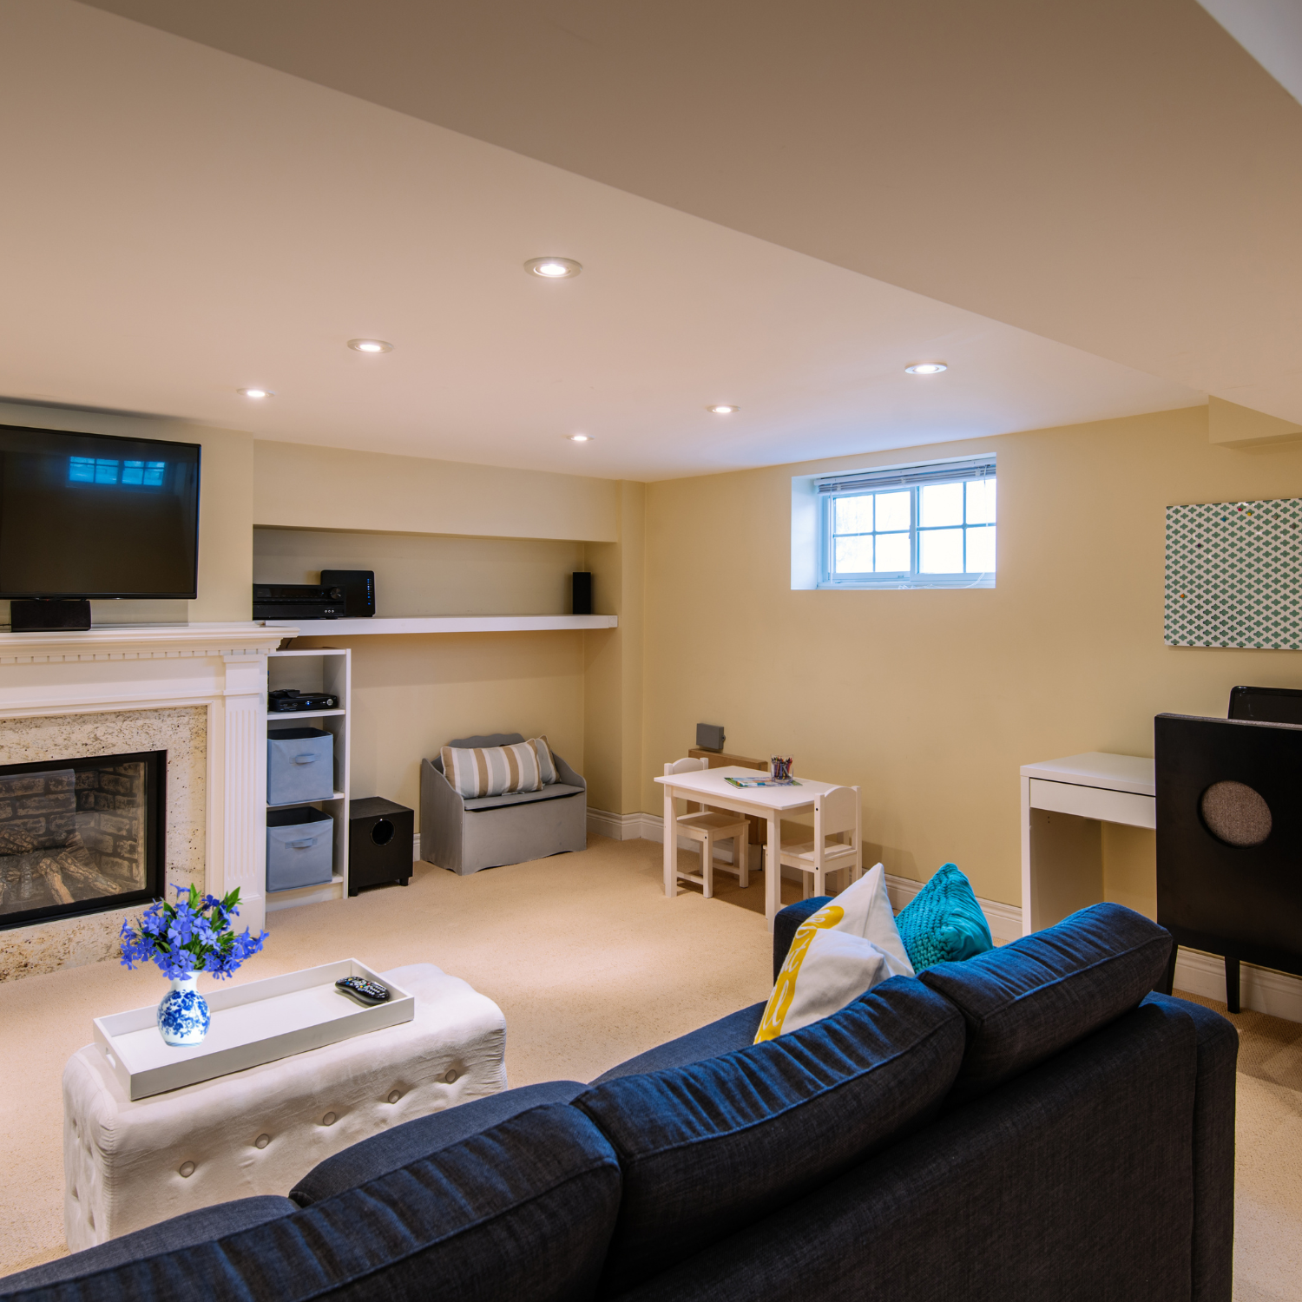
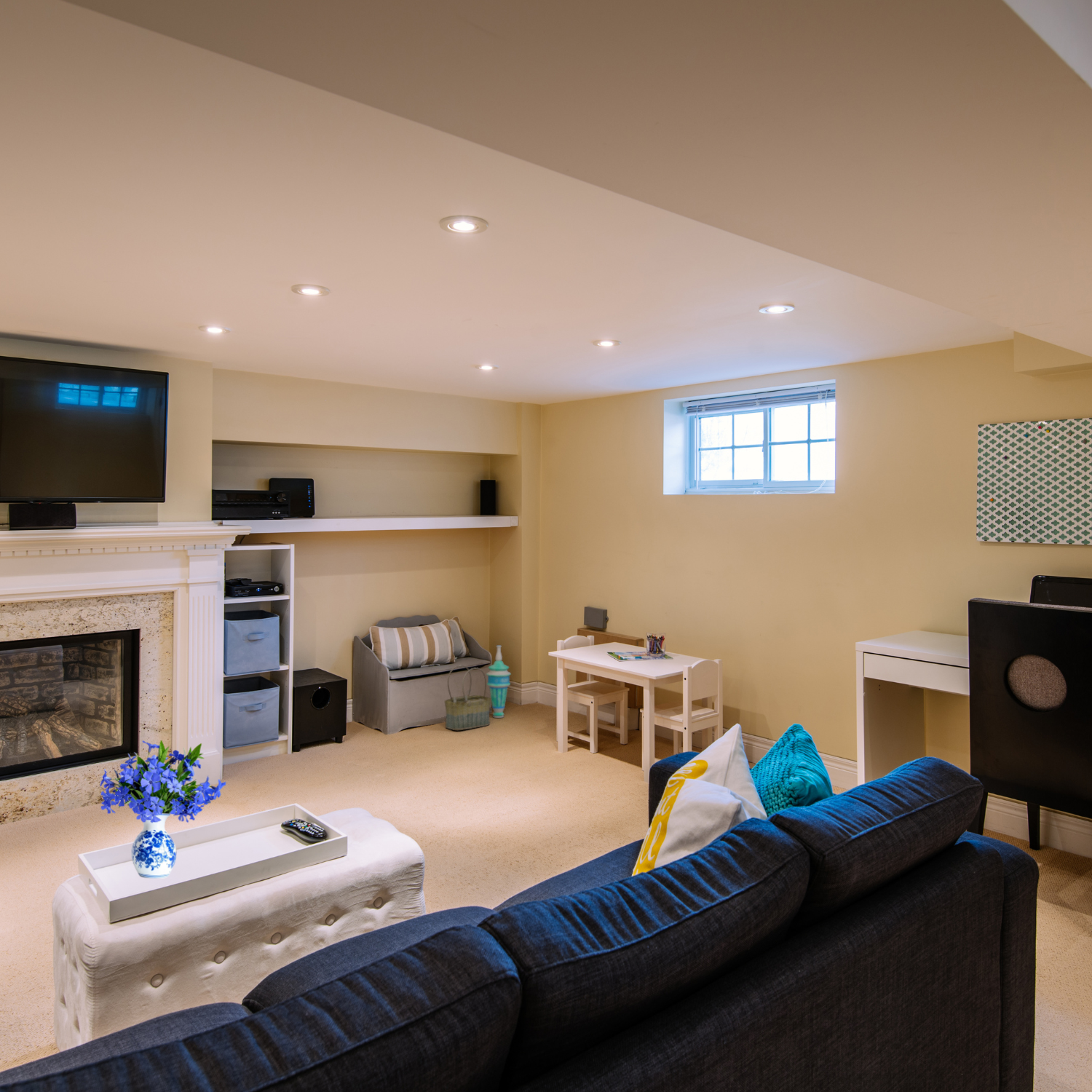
+ basket (467, 696)
+ vase (498, 681)
